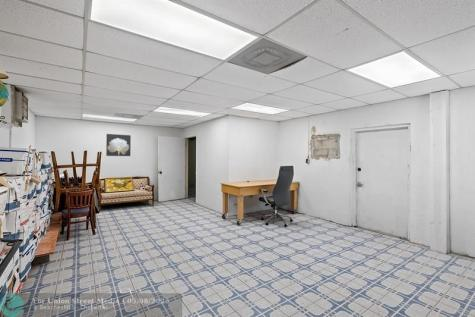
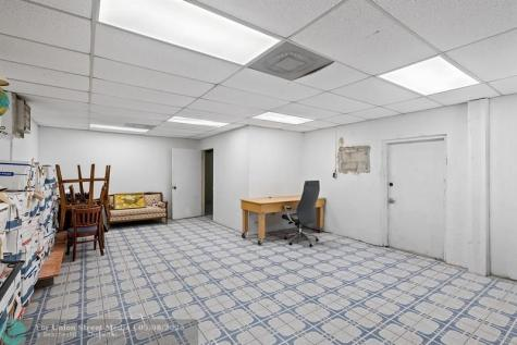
- wall art (118, 145)
